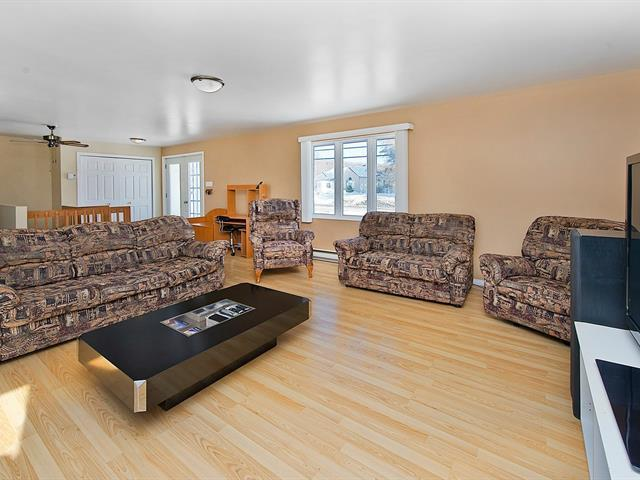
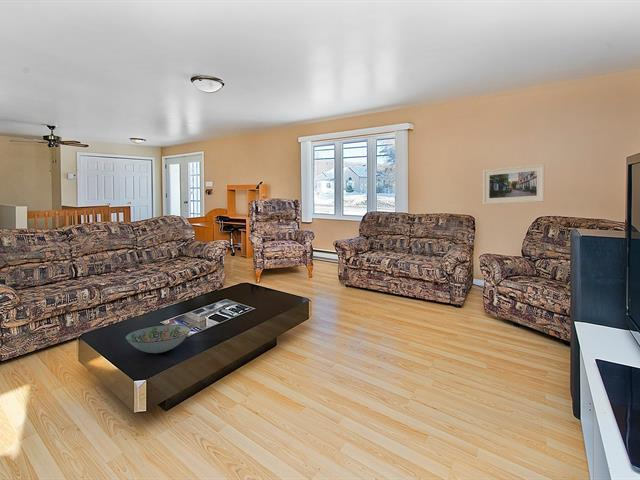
+ decorative bowl (159, 341)
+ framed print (512, 185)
